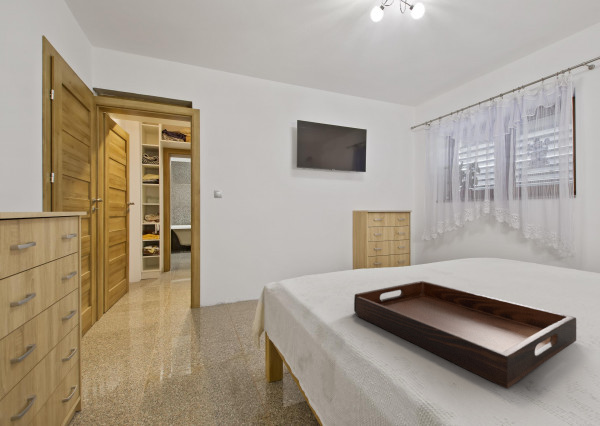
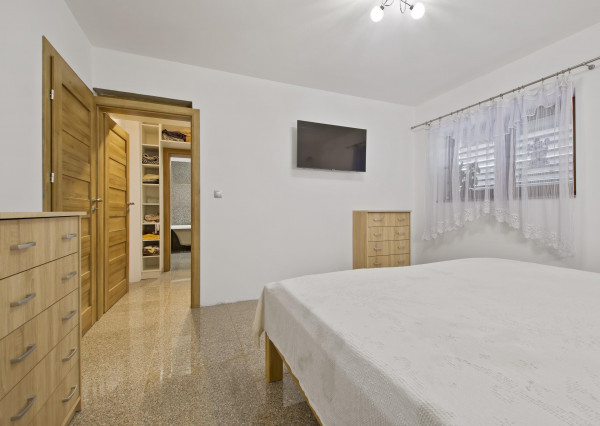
- serving tray (449, 315)
